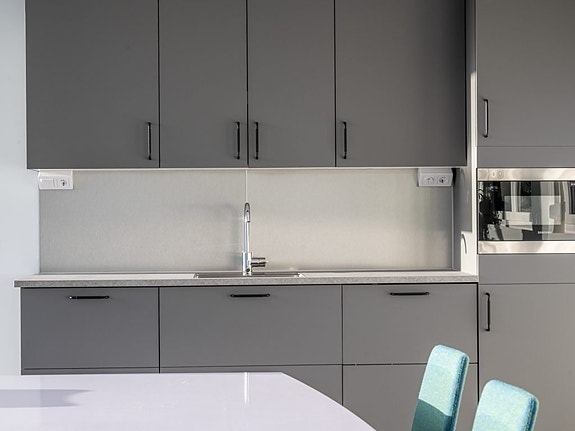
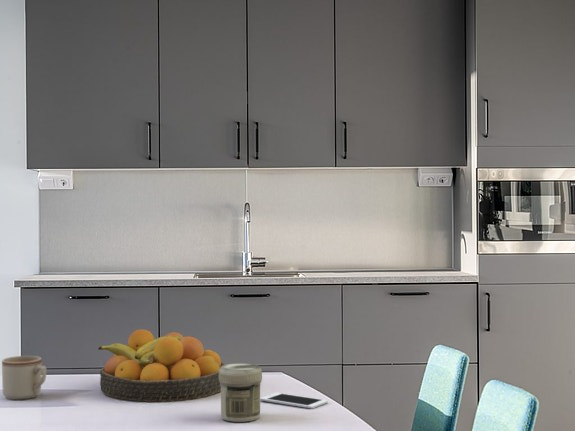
+ mug (26, 378)
+ jar (240, 391)
+ cell phone (293, 400)
+ fruit bowl (164, 359)
